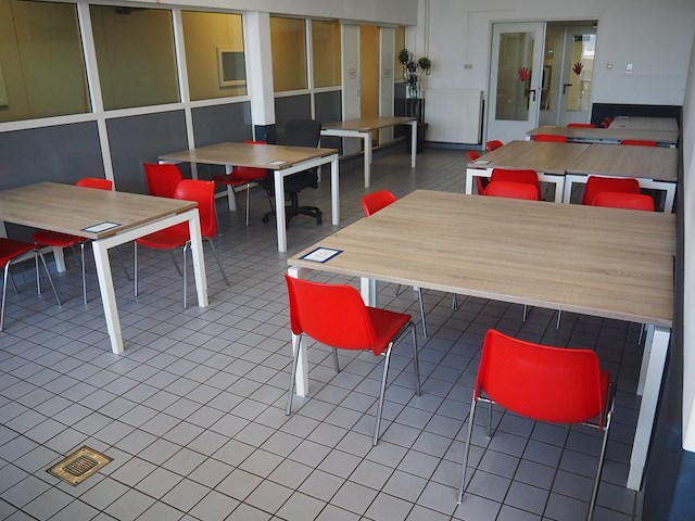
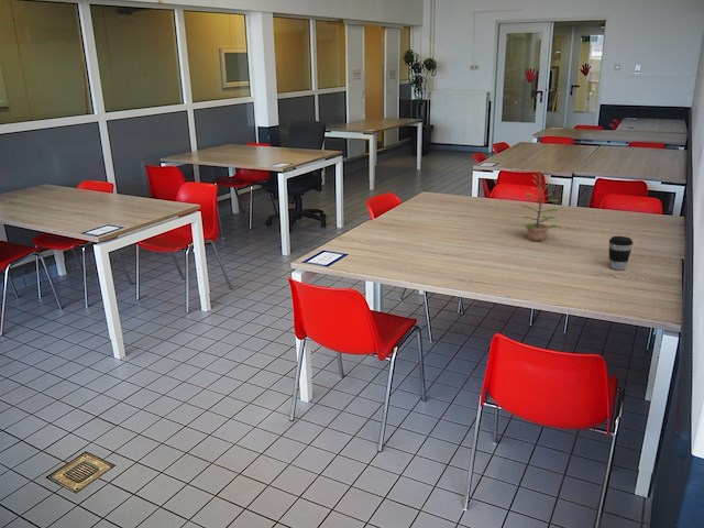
+ coffee cup (619, 253)
+ plant (542, 204)
